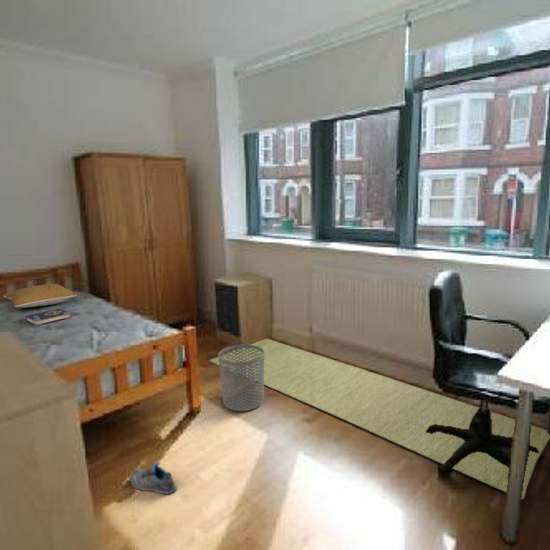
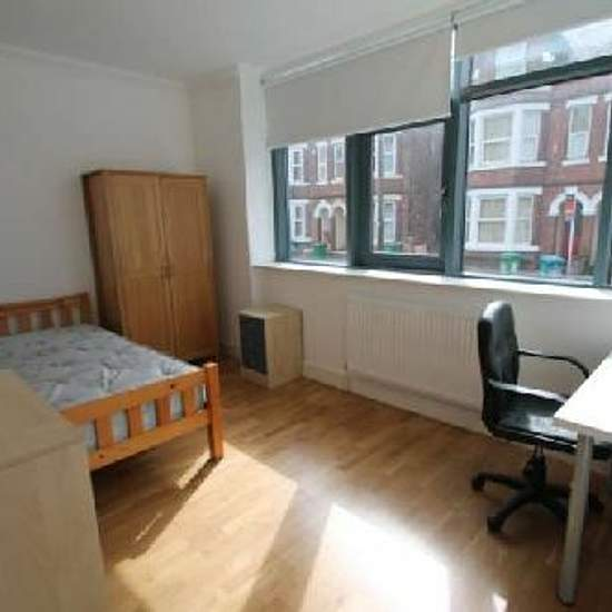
- book (48, 316)
- waste bin (242, 377)
- rug (348, 389)
- pillow (39, 295)
- shoe (152, 474)
